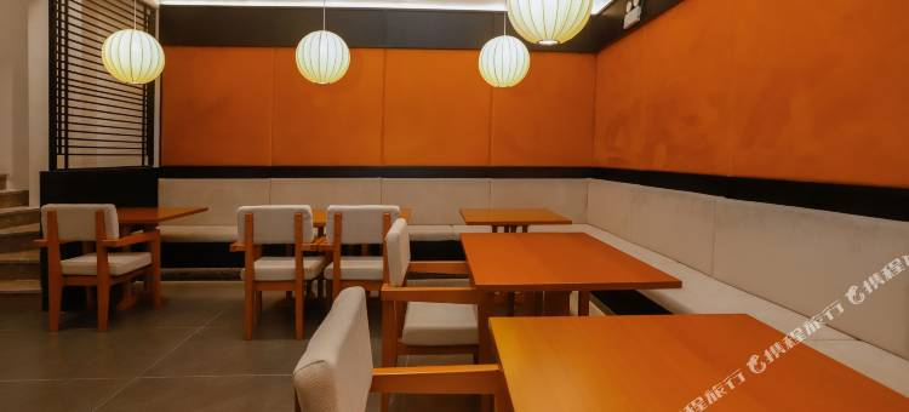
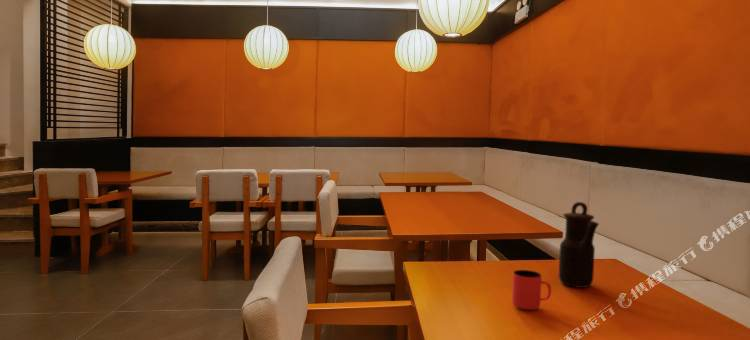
+ teapot (577, 243)
+ cup (532, 290)
